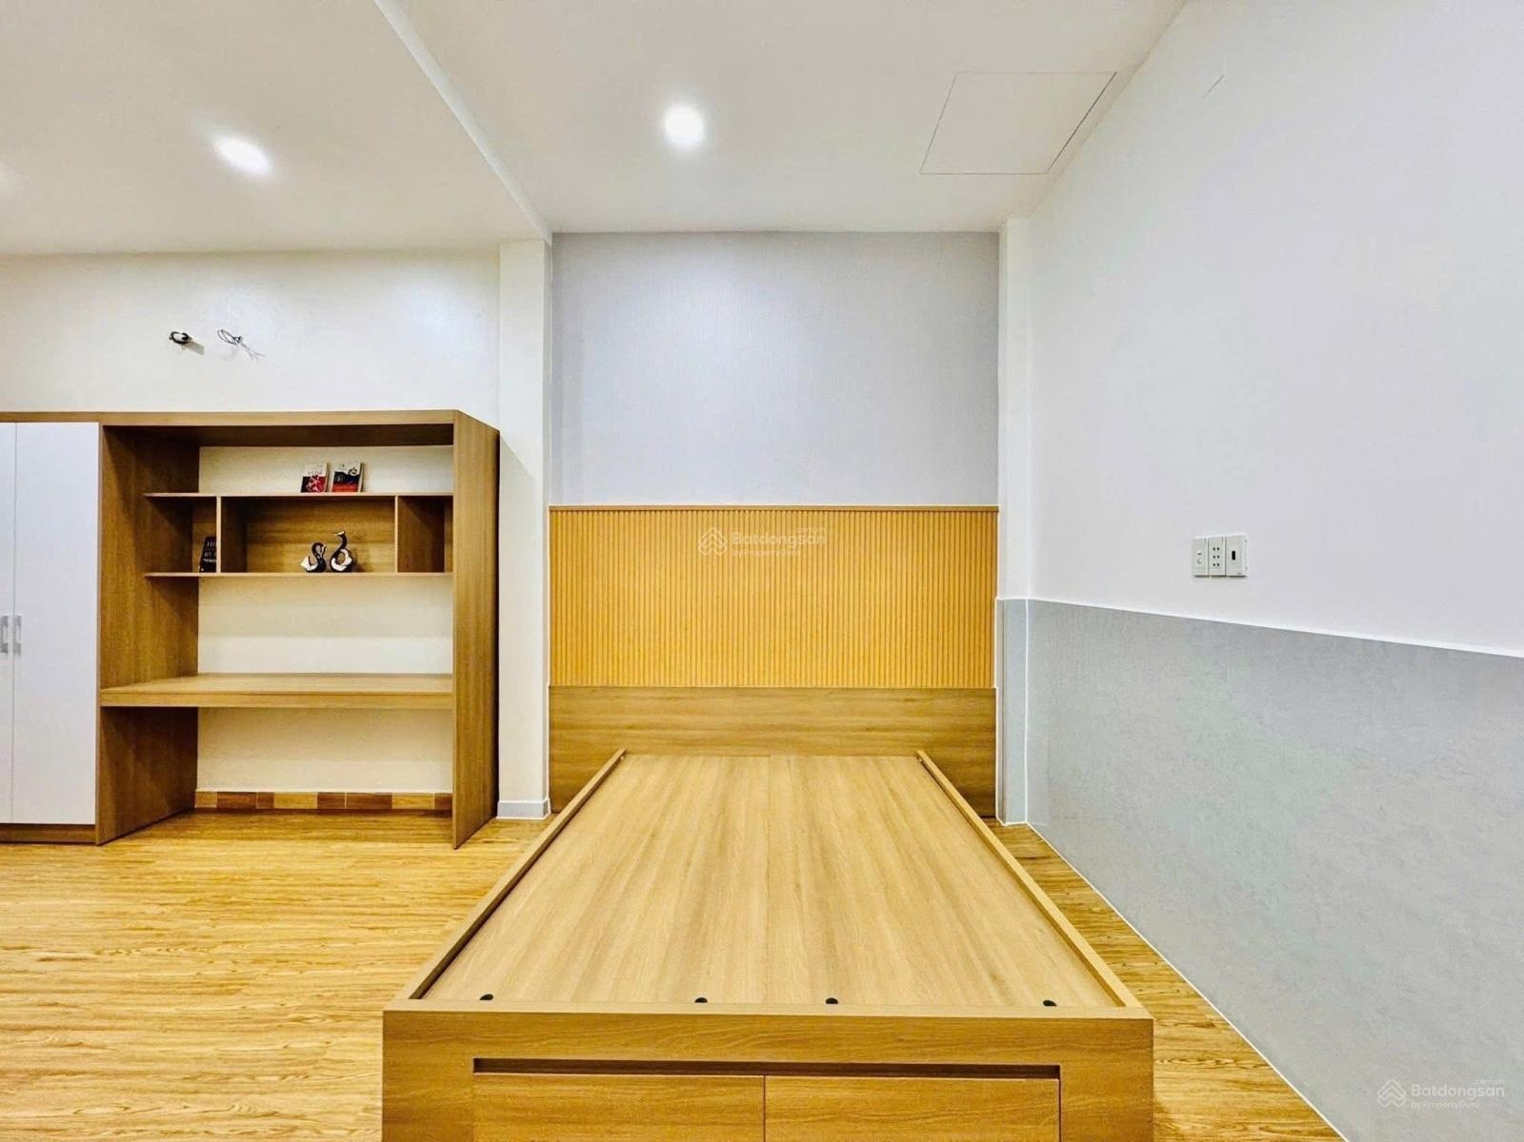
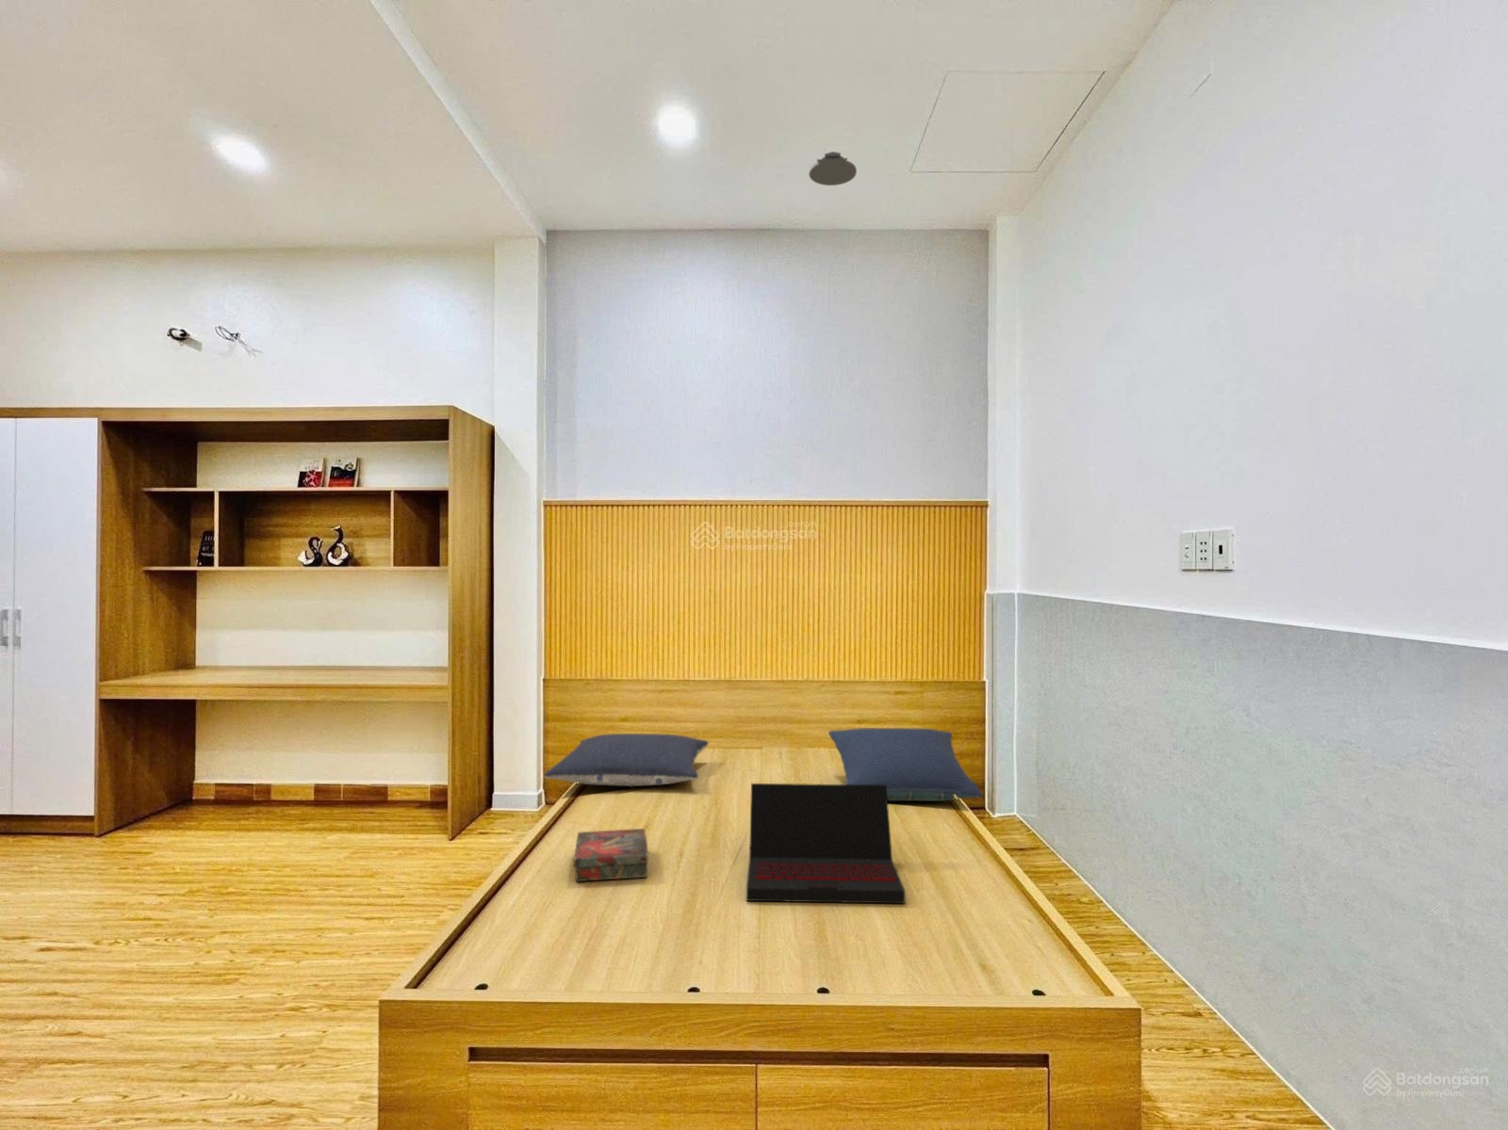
+ pillow (899, 762)
+ pillow (633, 758)
+ laptop (820, 836)
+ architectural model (832, 163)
+ book (610, 853)
